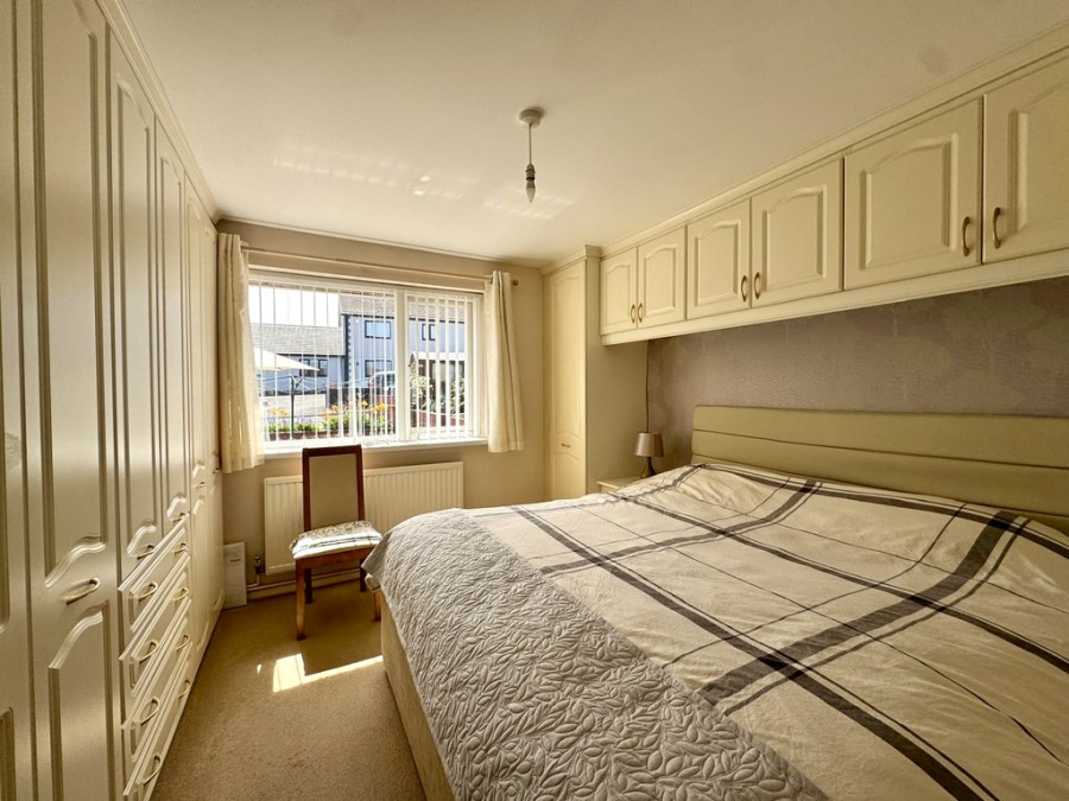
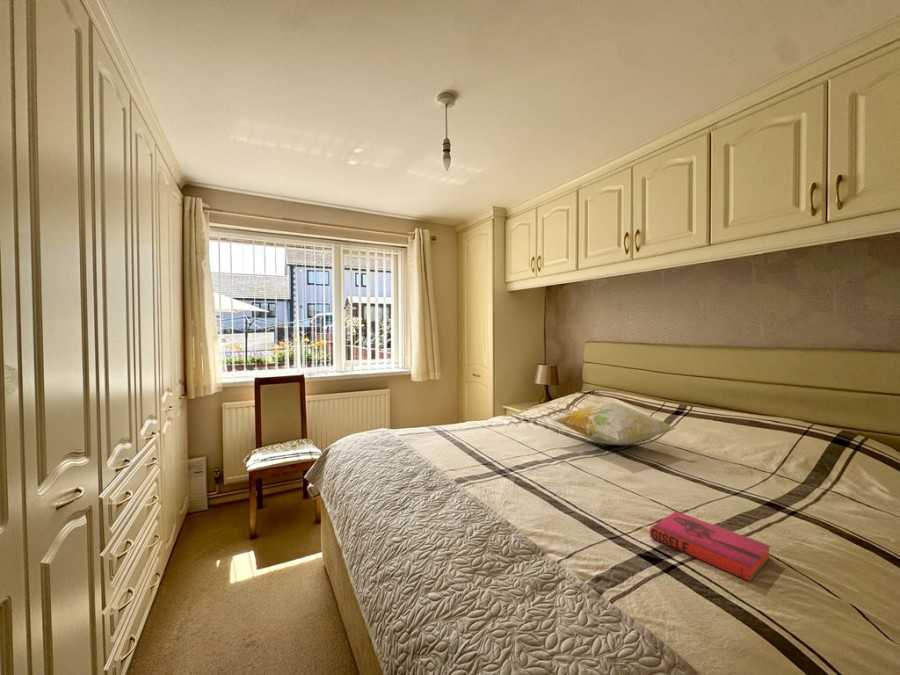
+ hardback book (707, 541)
+ decorative pillow (611, 423)
